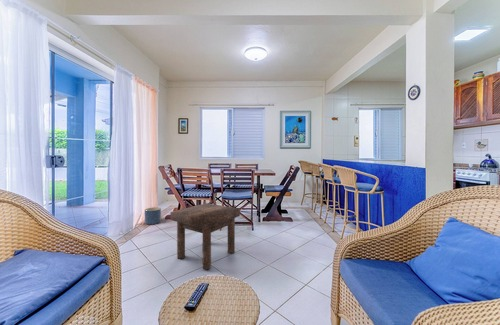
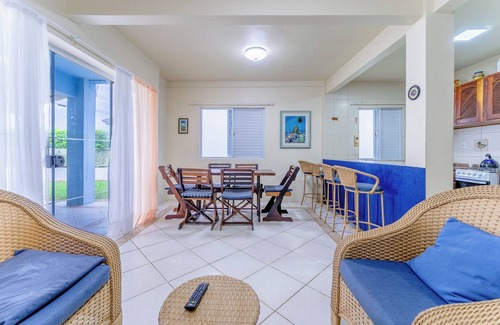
- planter (152, 215)
- stool (206, 232)
